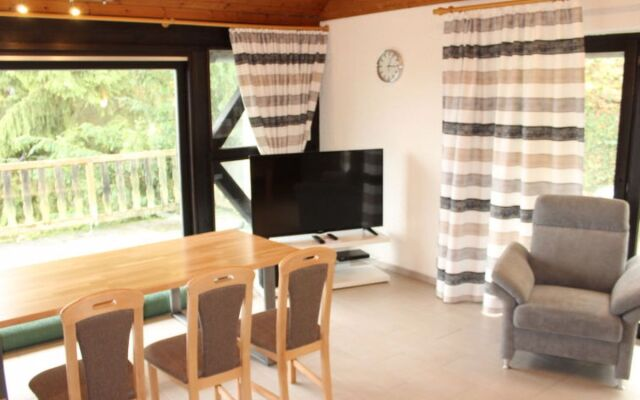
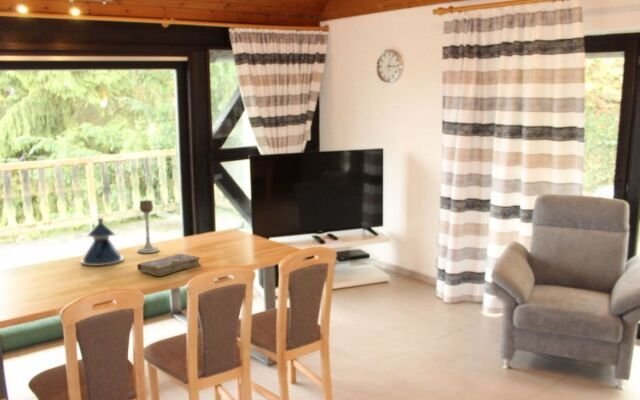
+ teapot (103, 239)
+ book (169, 263)
+ candle holder (147, 226)
